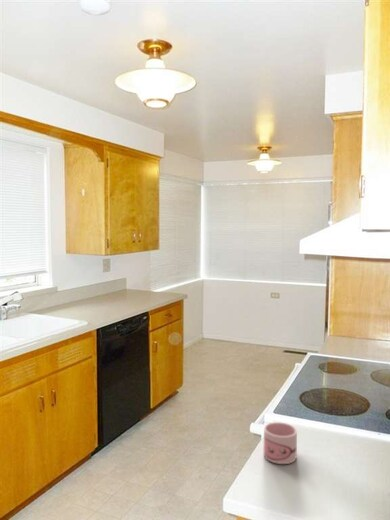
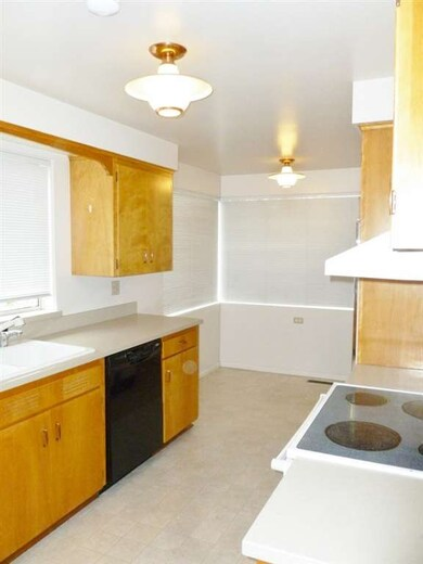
- mug (281, 440)
